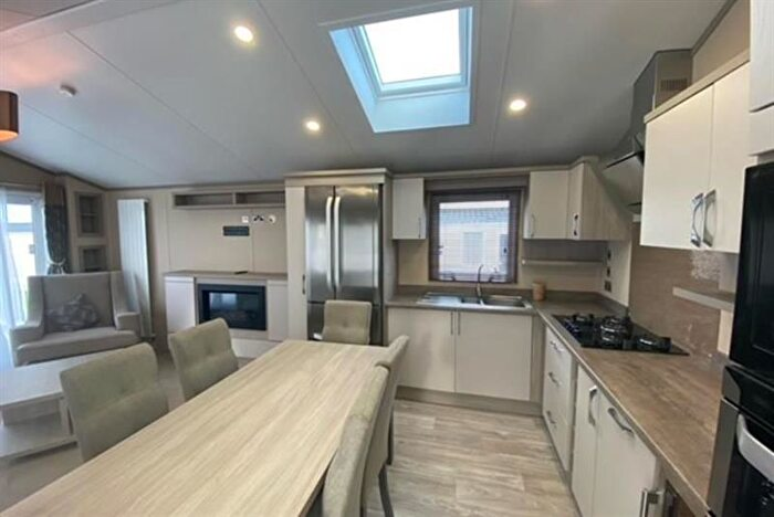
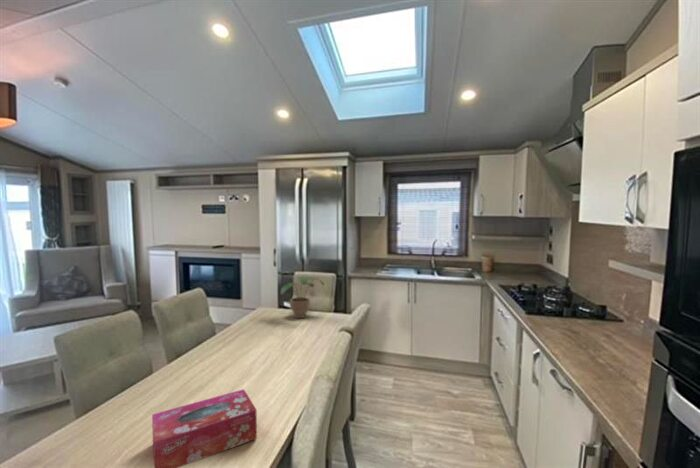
+ potted plant (300, 293)
+ tissue box (205, 426)
